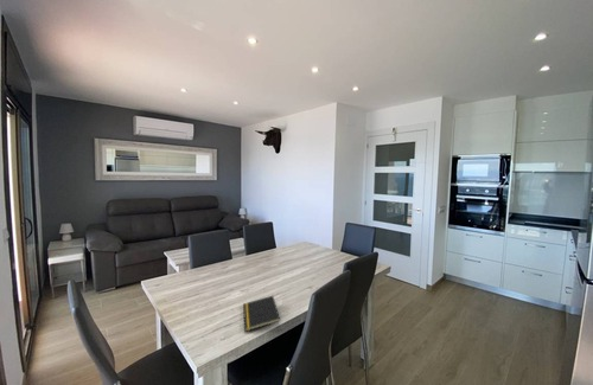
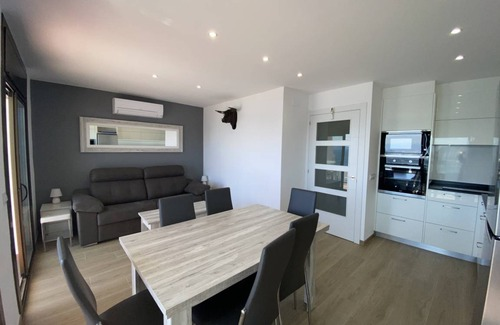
- notepad (260, 312)
